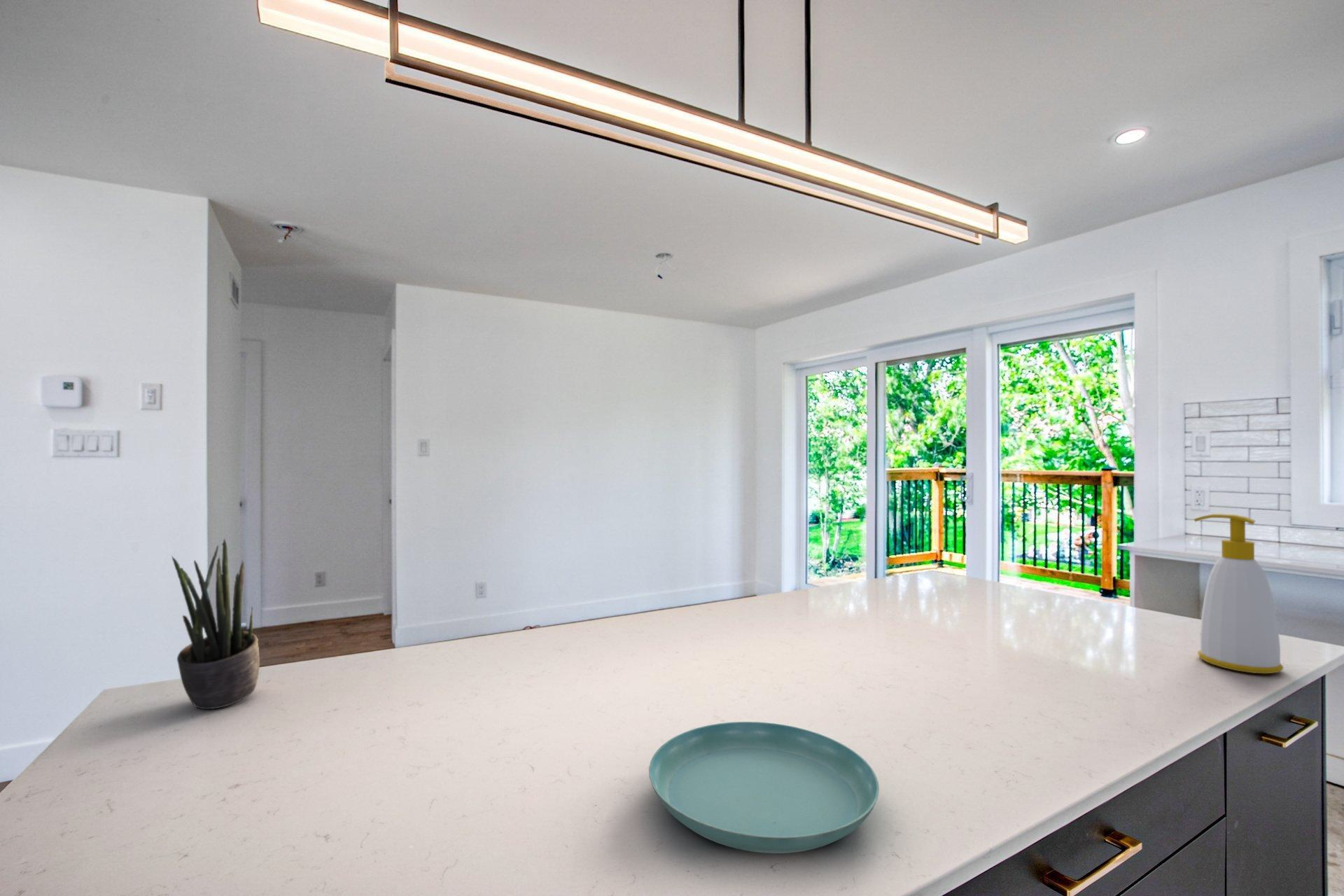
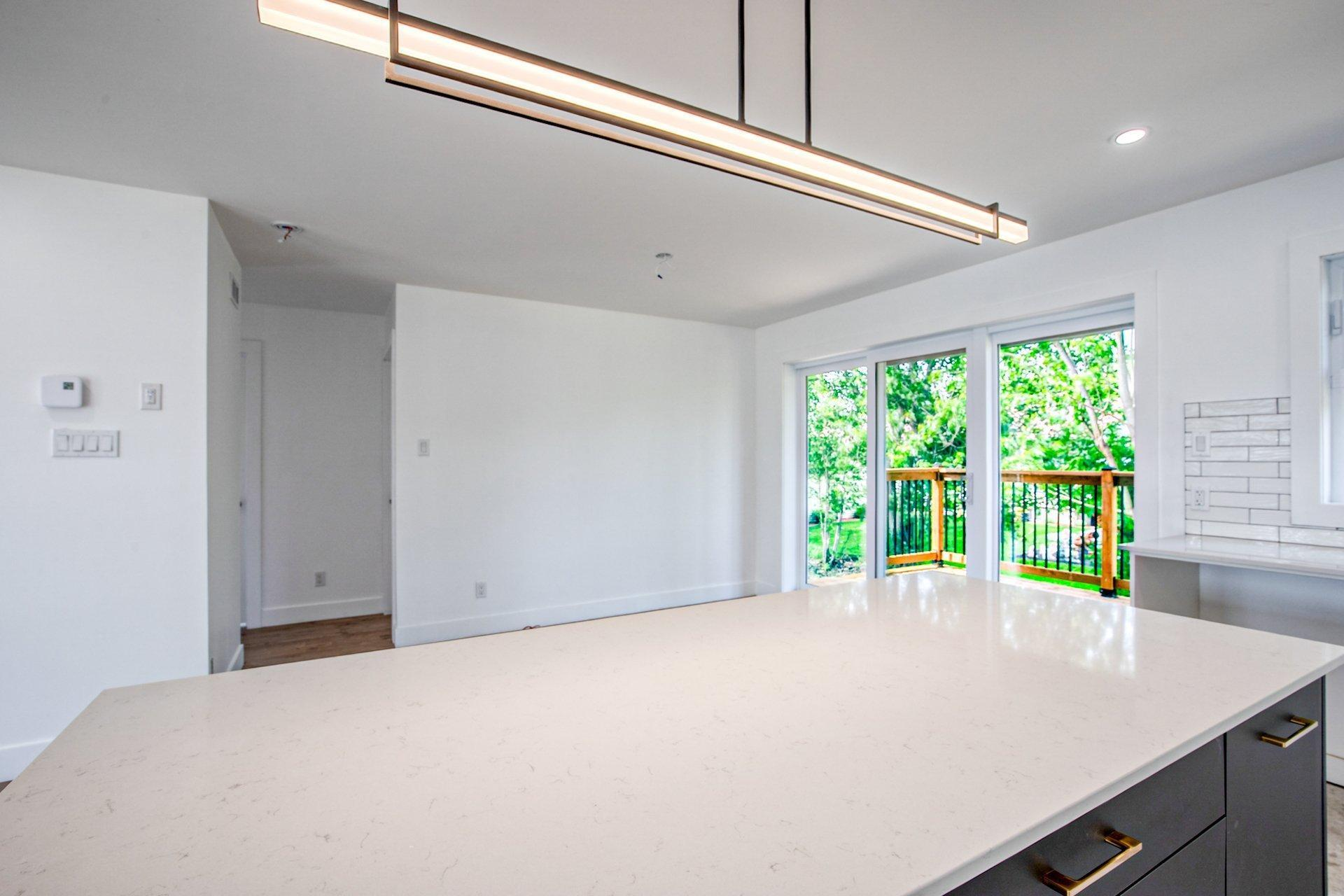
- soap bottle (1237, 589)
- saucer (761, 783)
- potted plant (214, 622)
